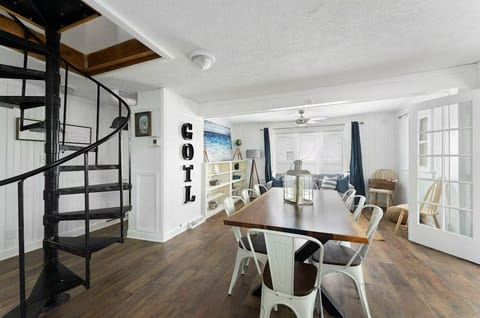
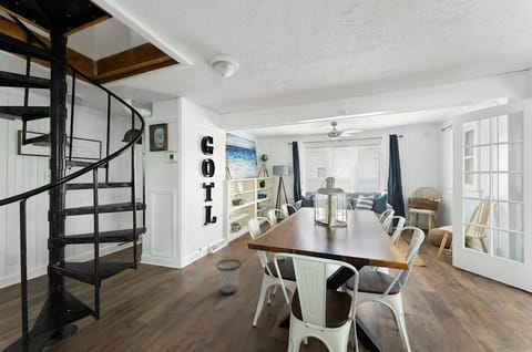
+ wastebasket (228, 277)
